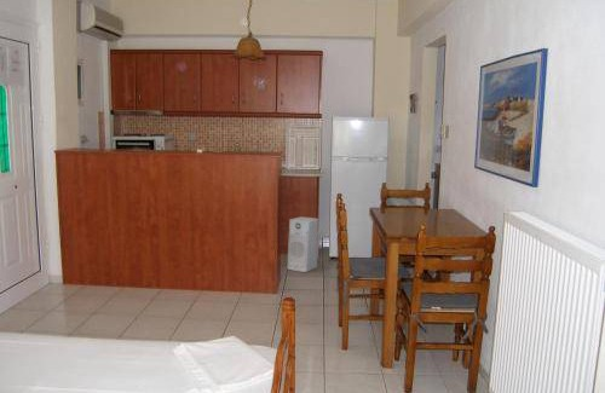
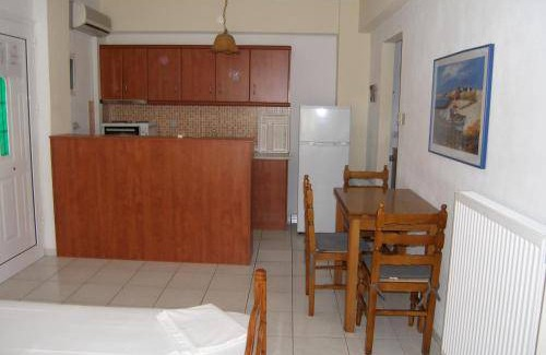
- air purifier (302, 243)
